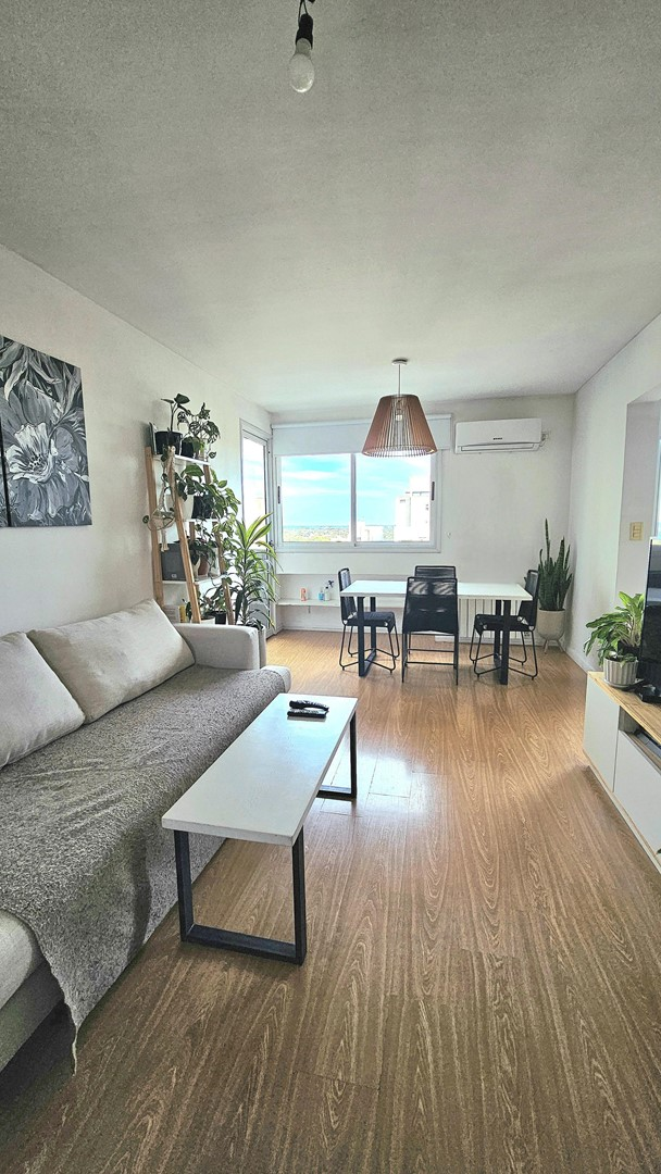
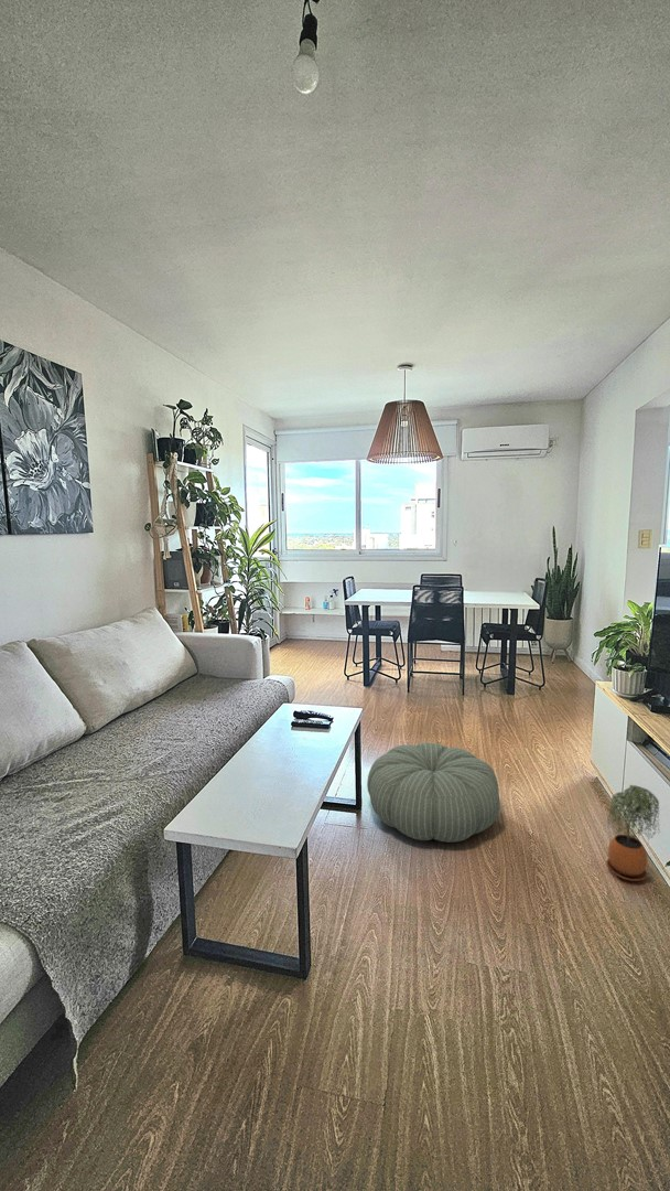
+ pouf (432, 787)
+ potted plant (631, 830)
